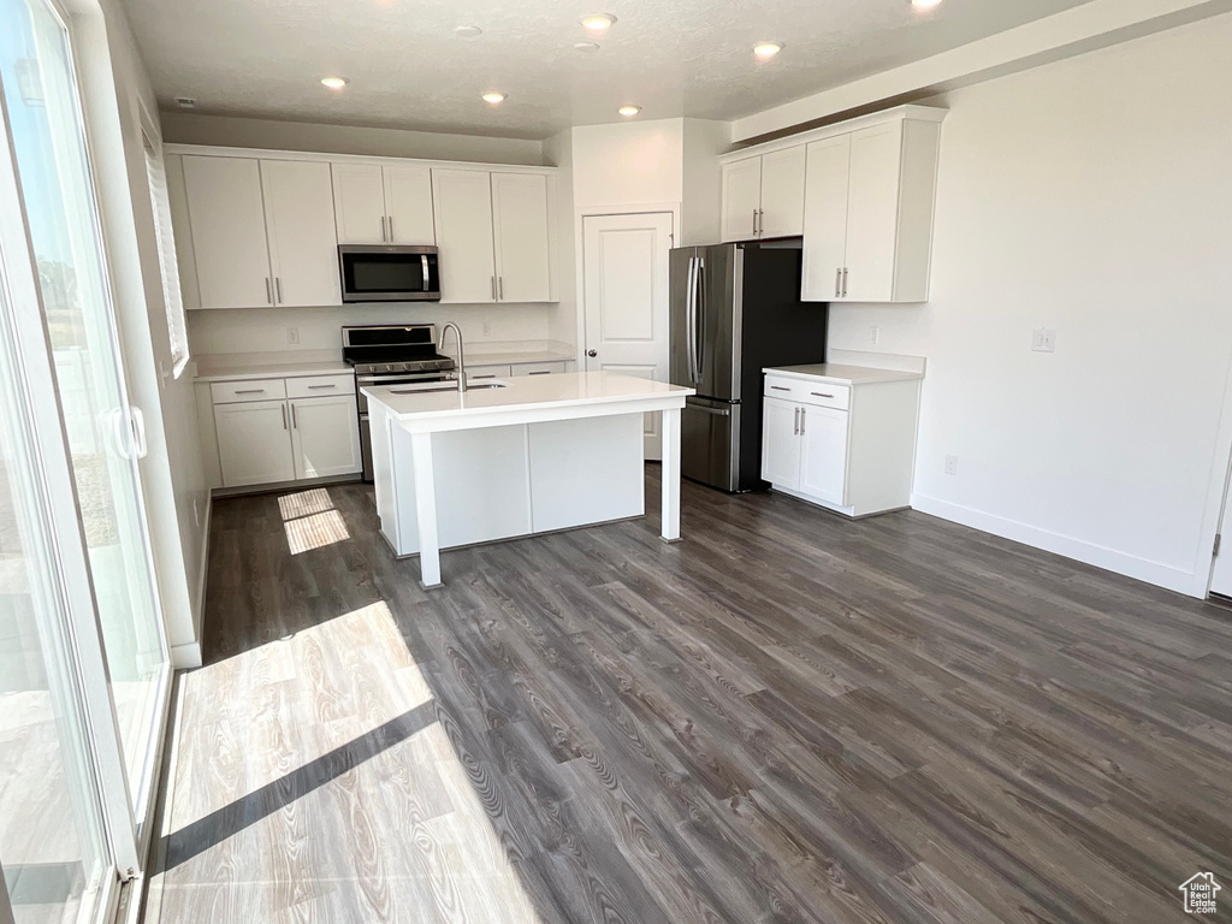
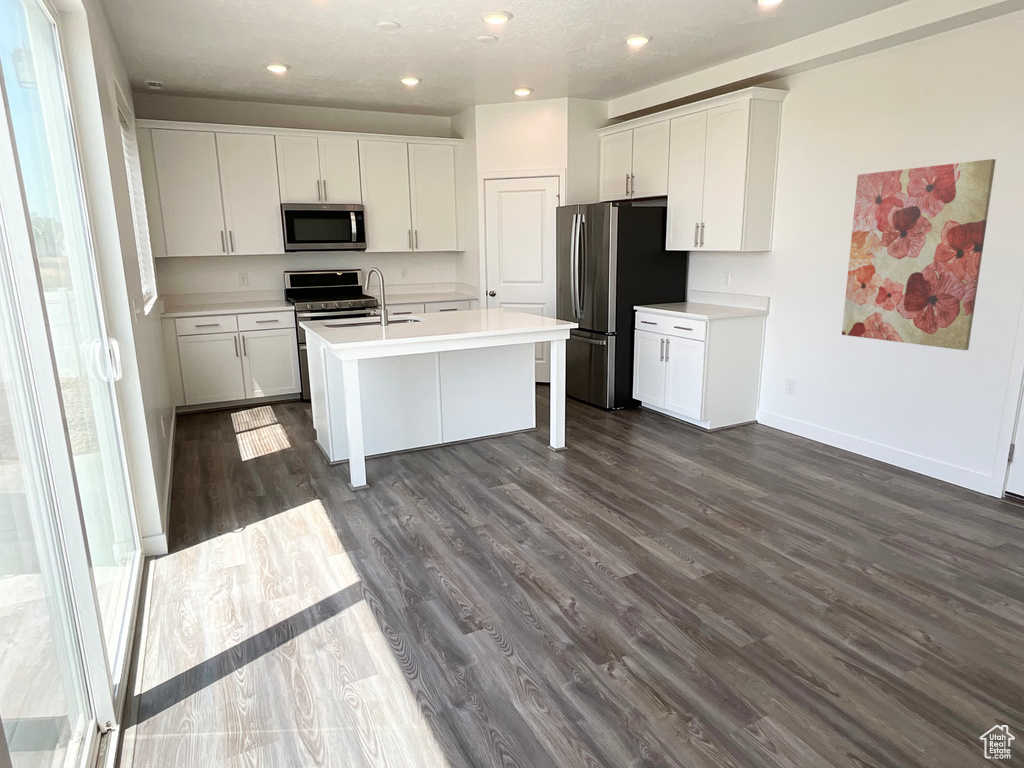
+ wall art (909, 257)
